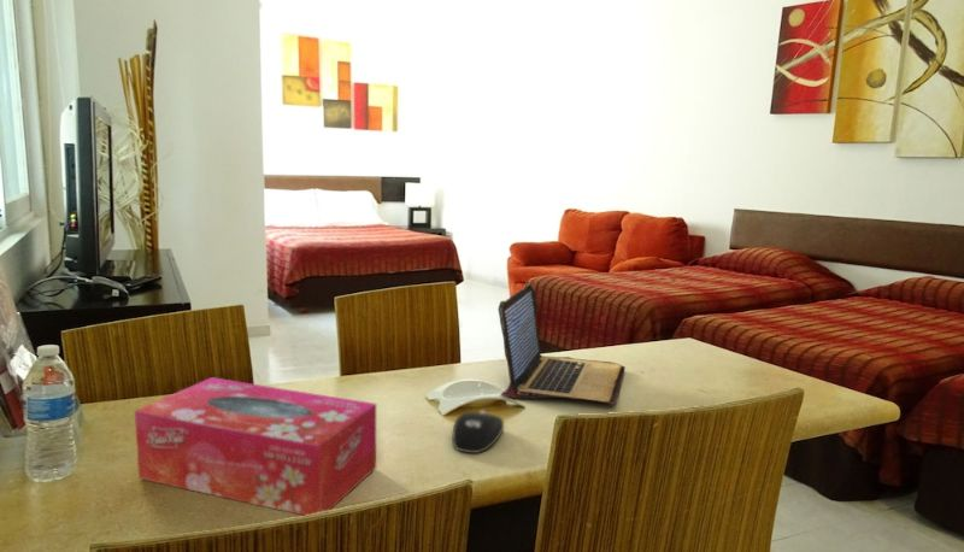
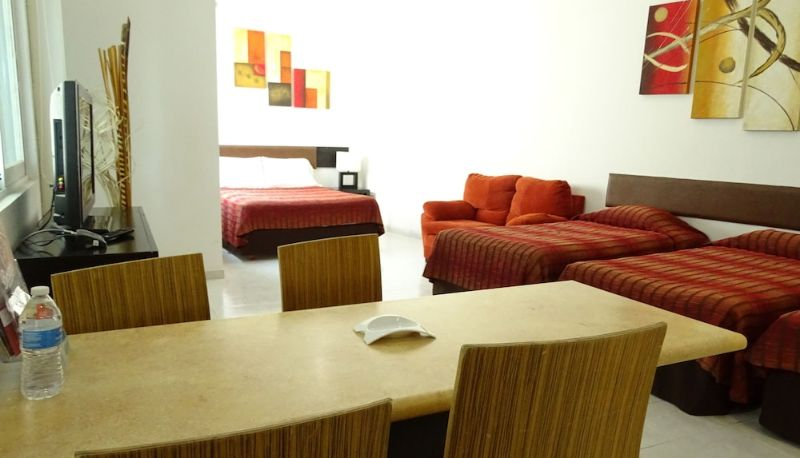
- tissue box (259, 440)
- laptop (569, 357)
- computer mouse (476, 428)
